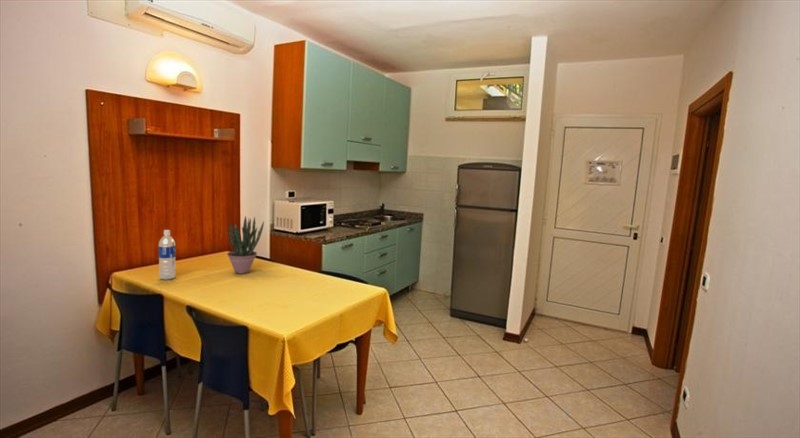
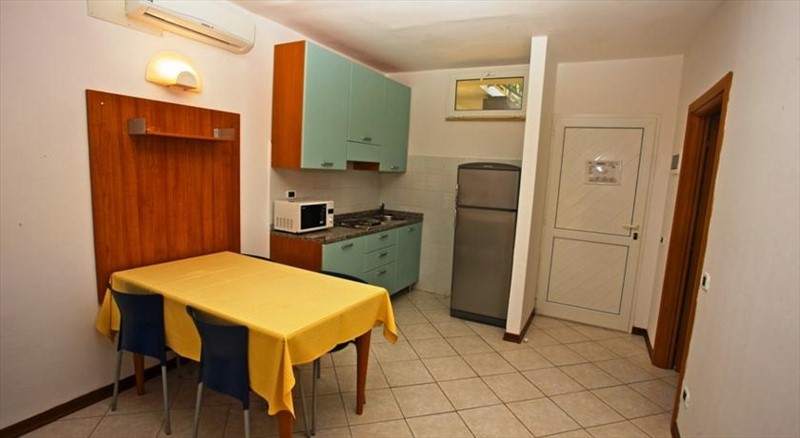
- potted plant (244, 243)
- water bottle (167, 254)
